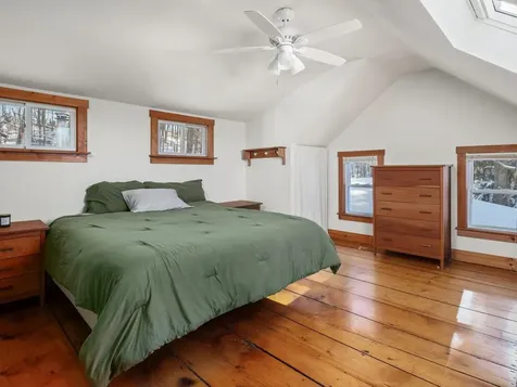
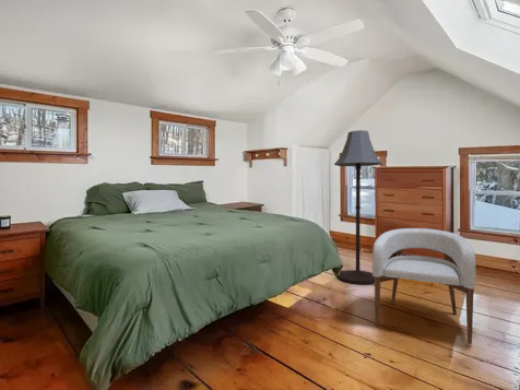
+ armchair (421, 277)
+ floor lamp (357, 204)
